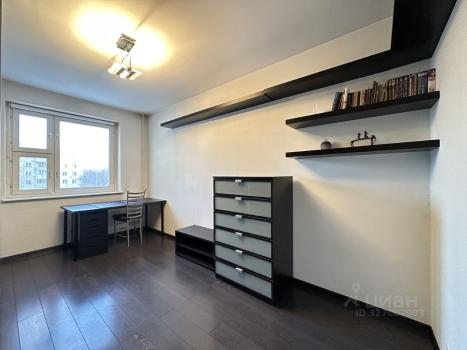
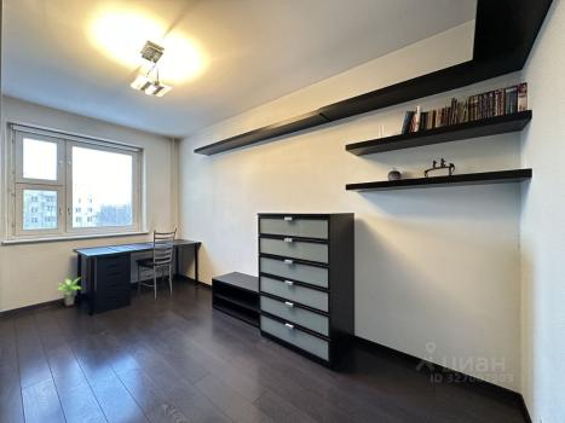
+ potted plant (68, 291)
